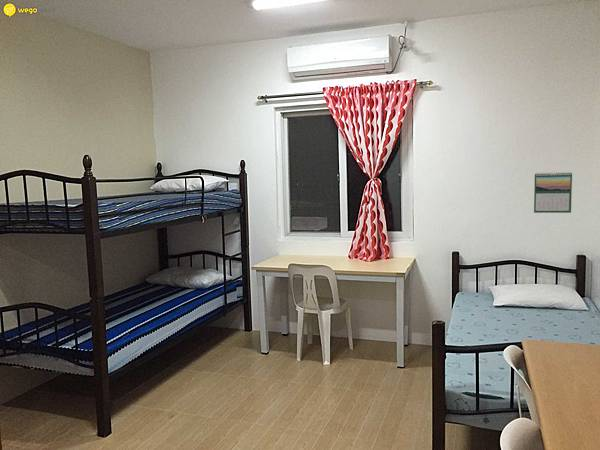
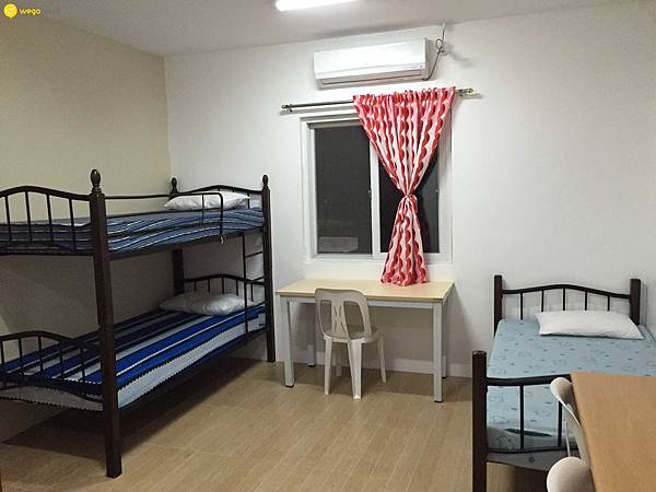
- calendar (552, 192)
